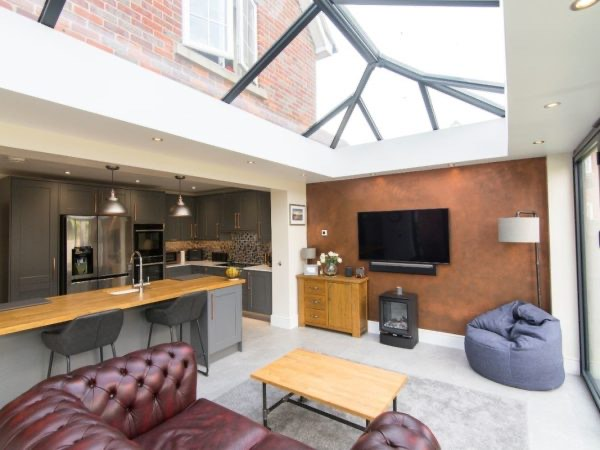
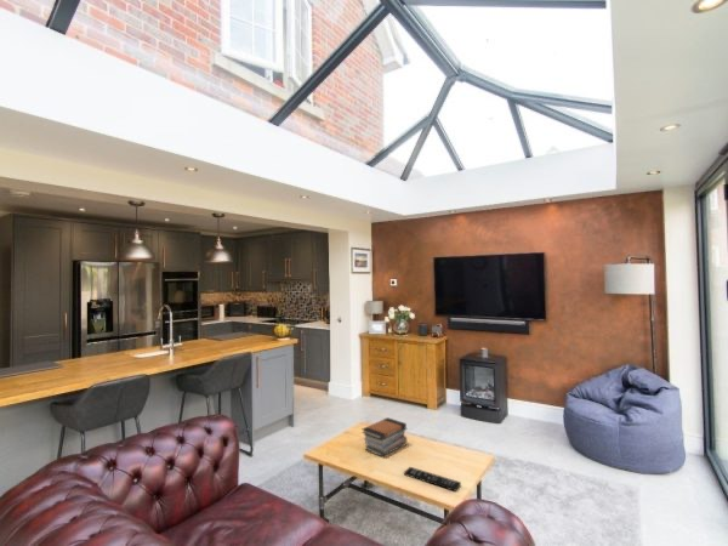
+ book stack (385, 436)
+ remote control (431, 477)
